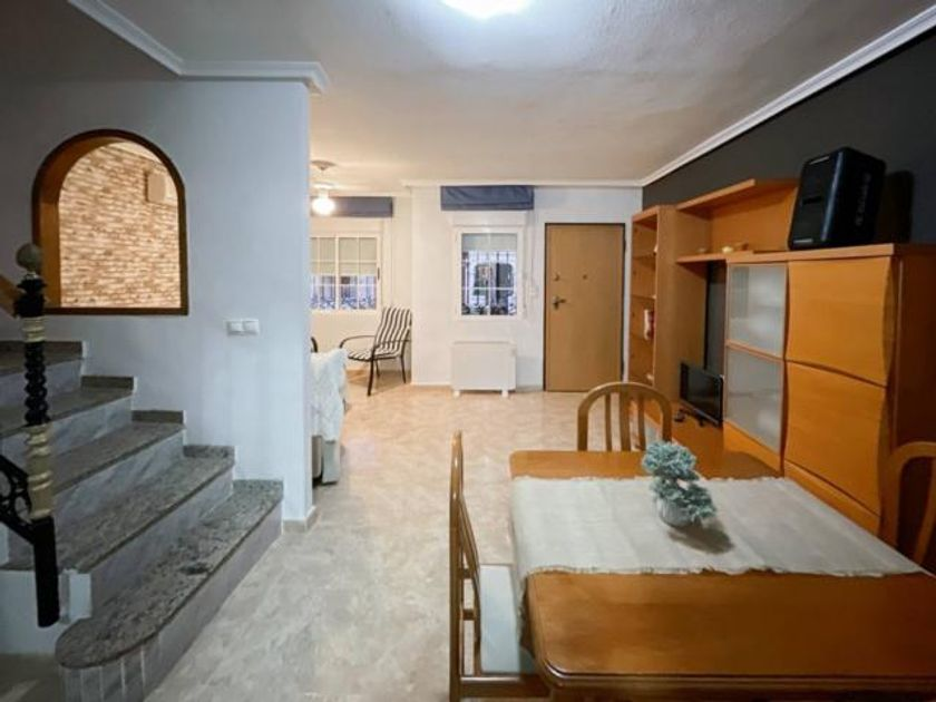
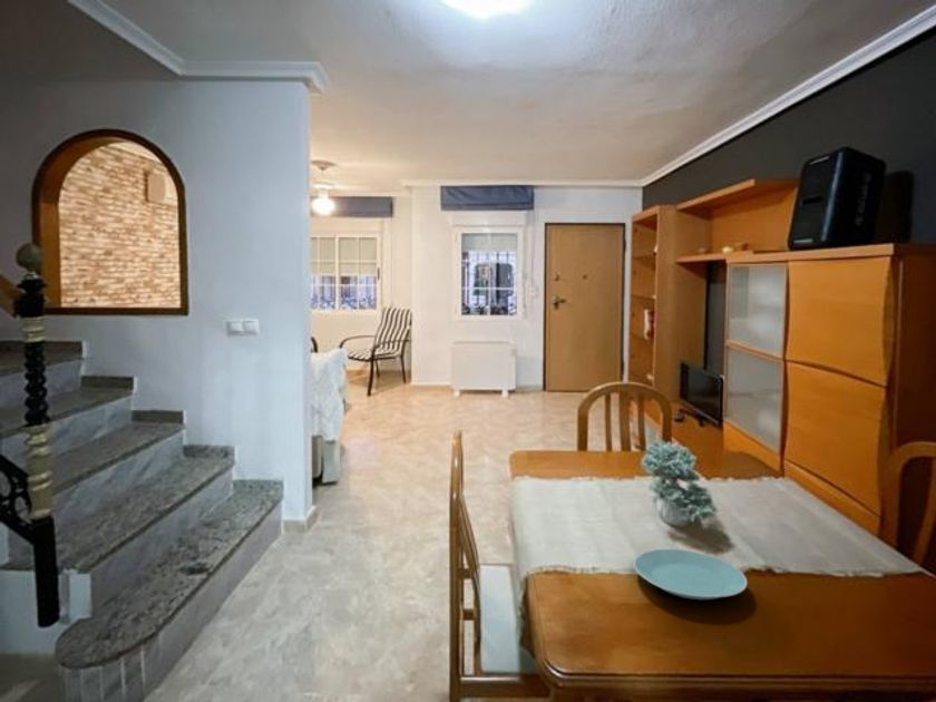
+ plate (688, 576)
